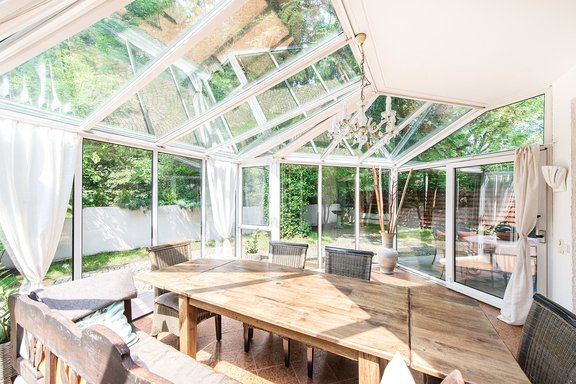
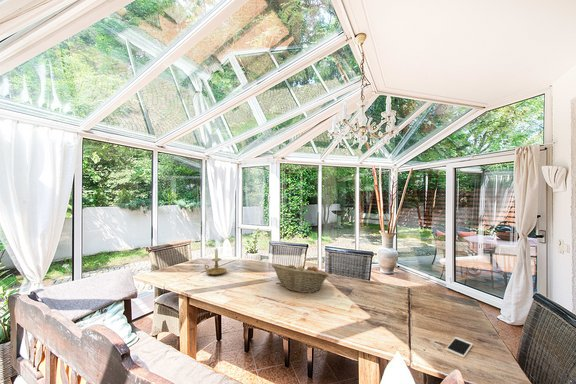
+ cell phone (459, 346)
+ fruit basket (299, 274)
+ candle holder (216, 260)
